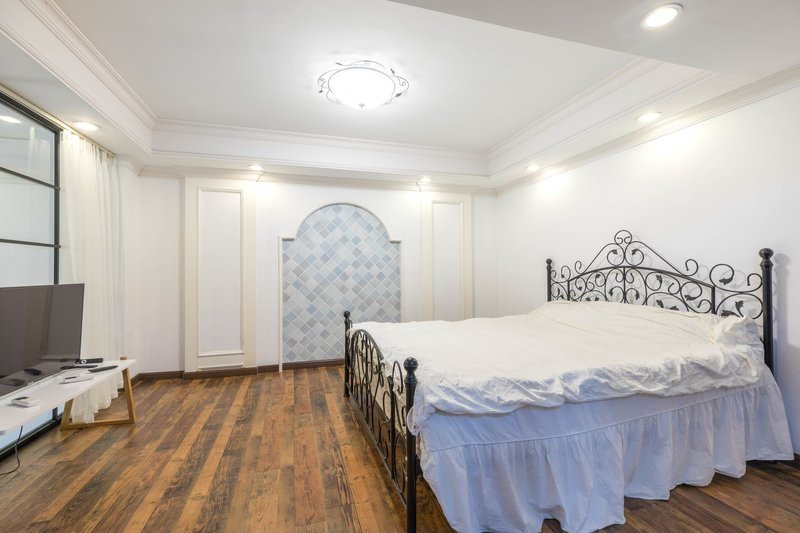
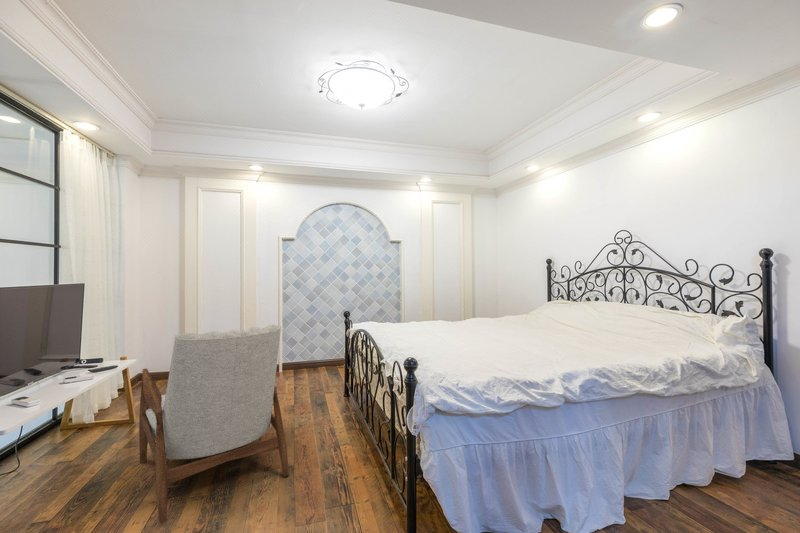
+ armchair (216, 395)
